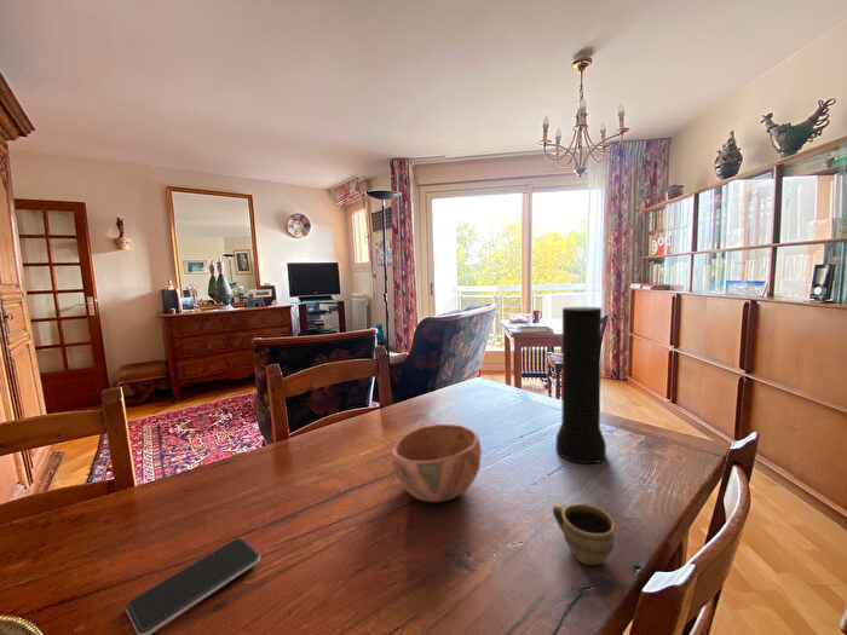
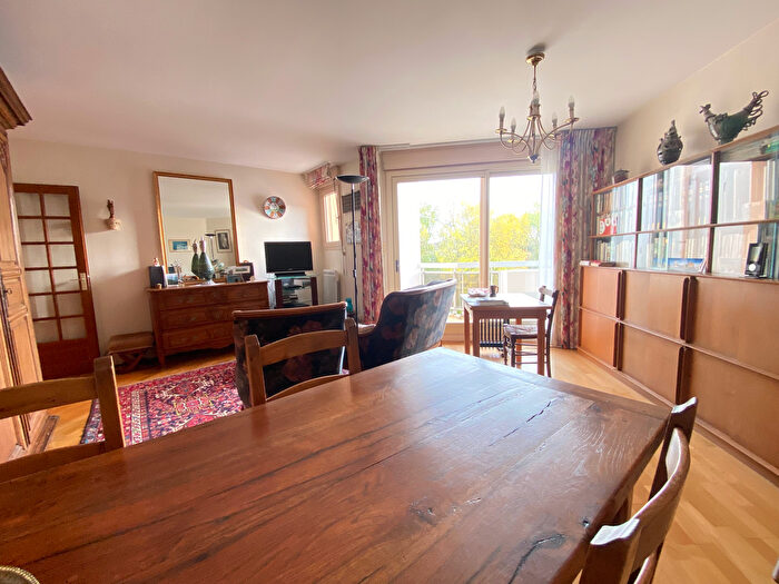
- smartphone (197, 579)
- bowl (436, 462)
- vase (581, 381)
- cup (581, 530)
